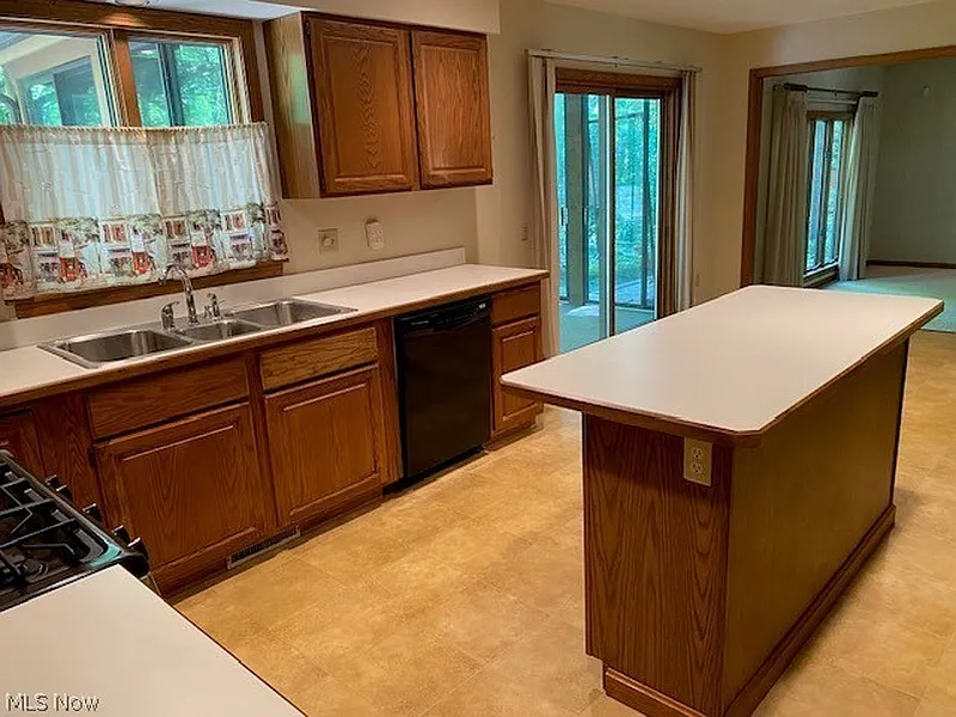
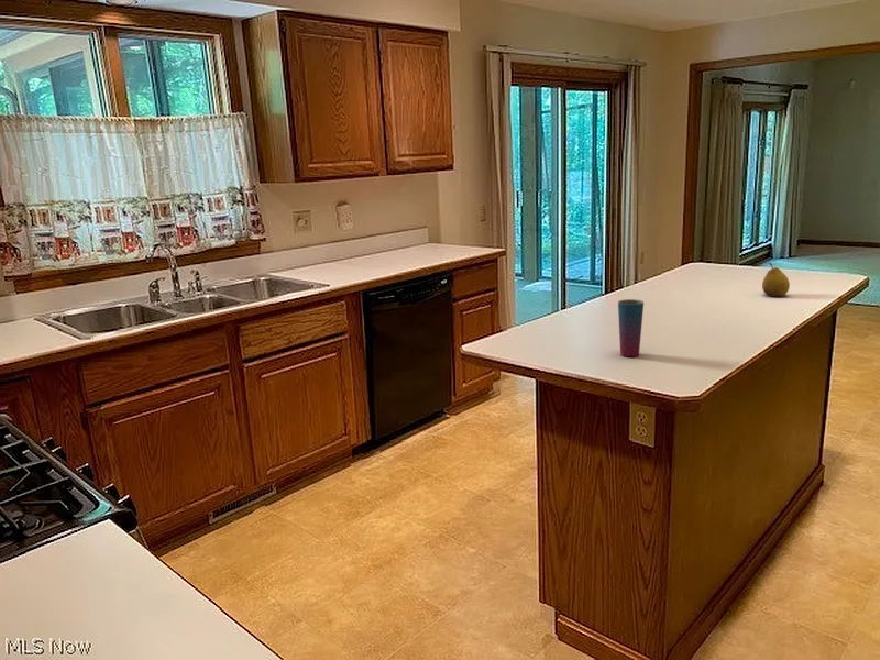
+ cup (630, 328)
+ fruit (776, 279)
